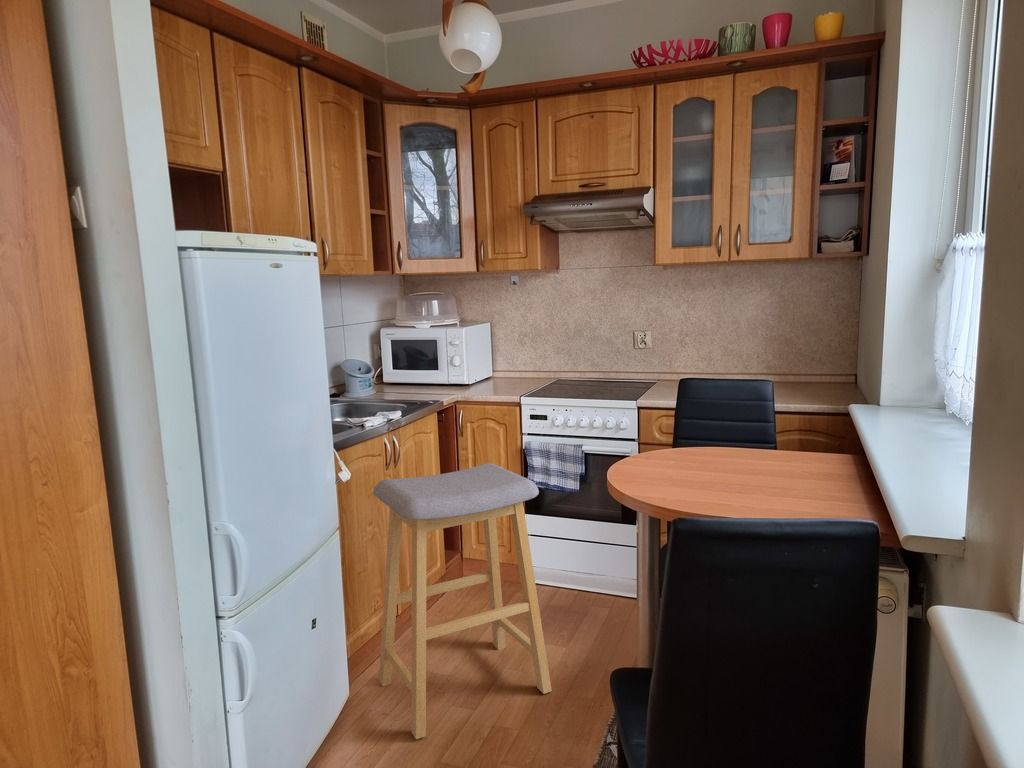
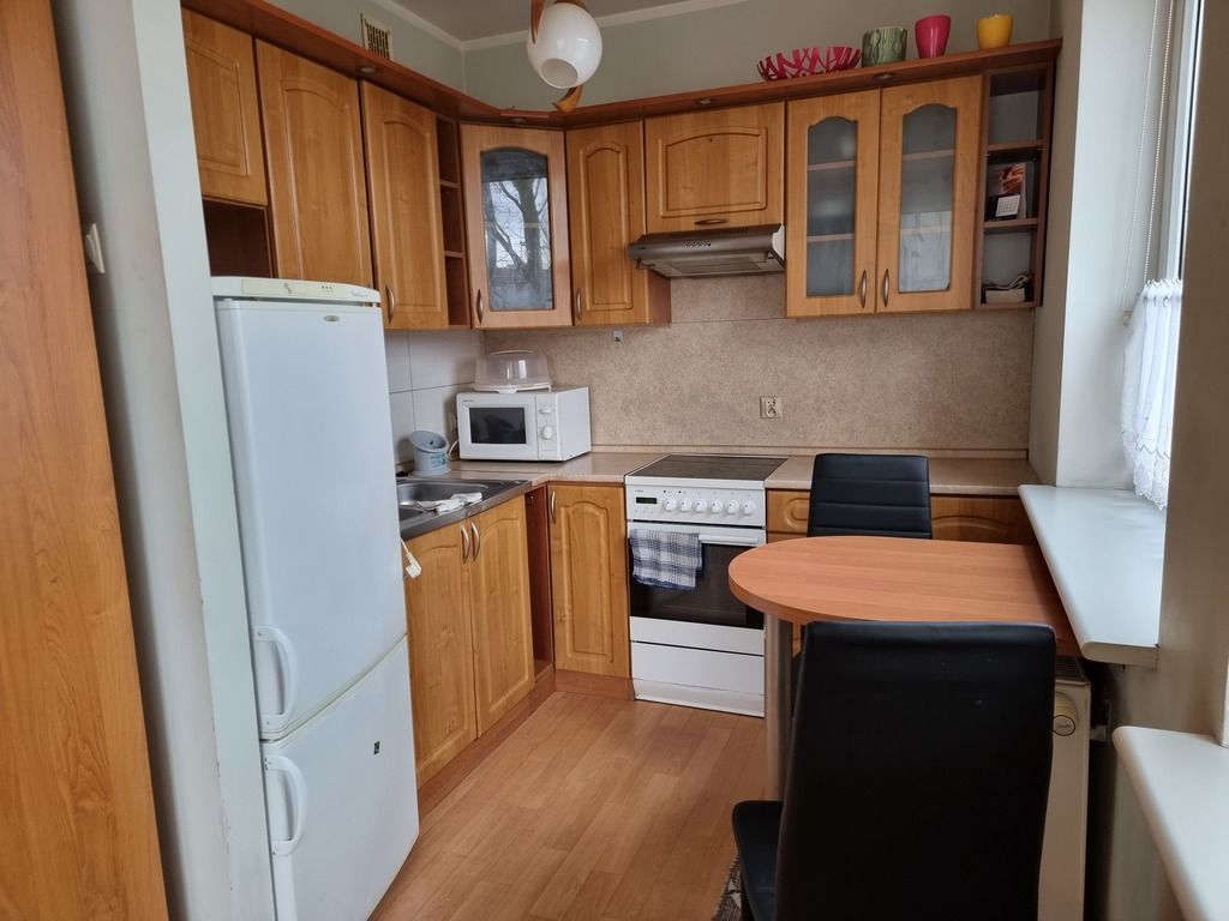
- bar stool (459, 584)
